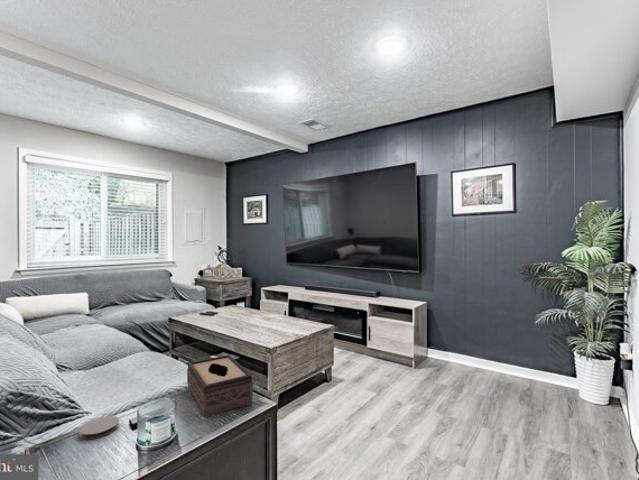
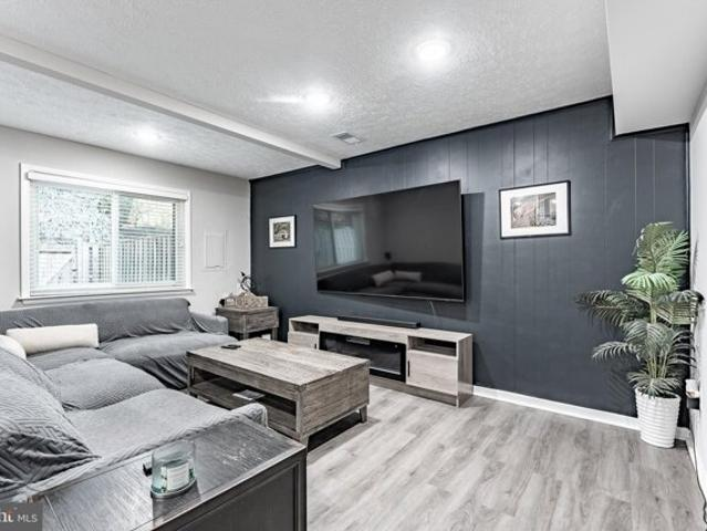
- tissue box (218, 382)
- coaster (99, 426)
